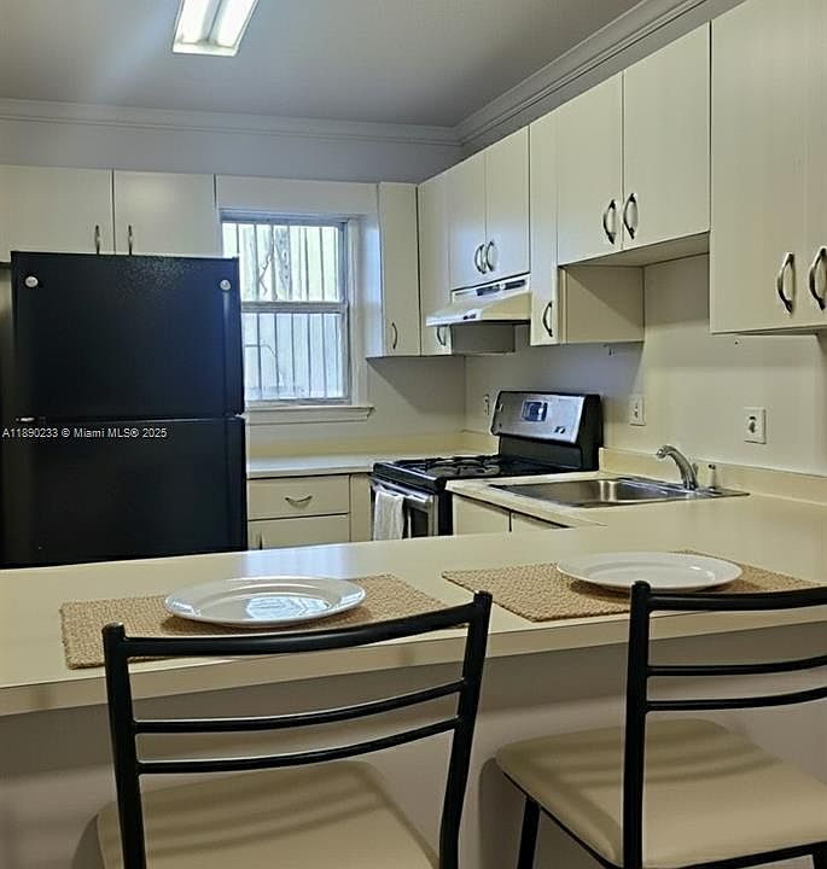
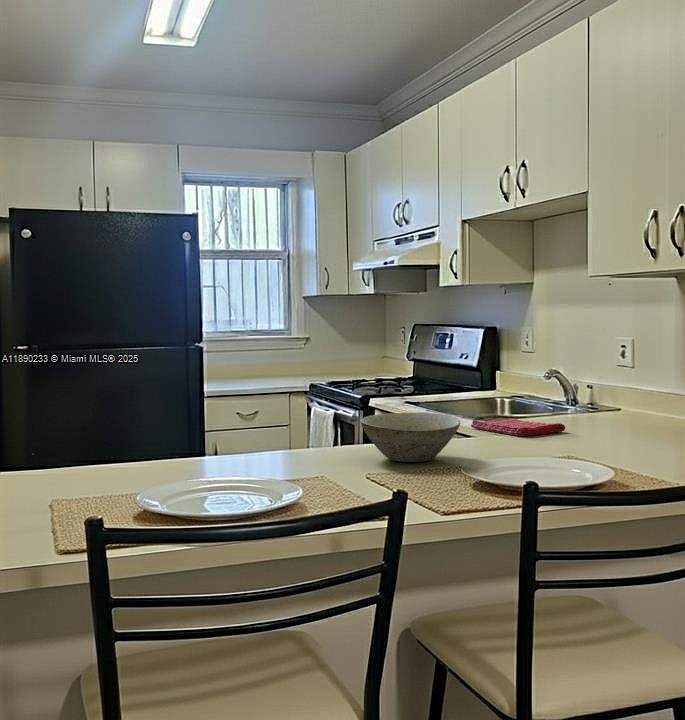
+ dish towel (517, 425)
+ bowl (410, 438)
